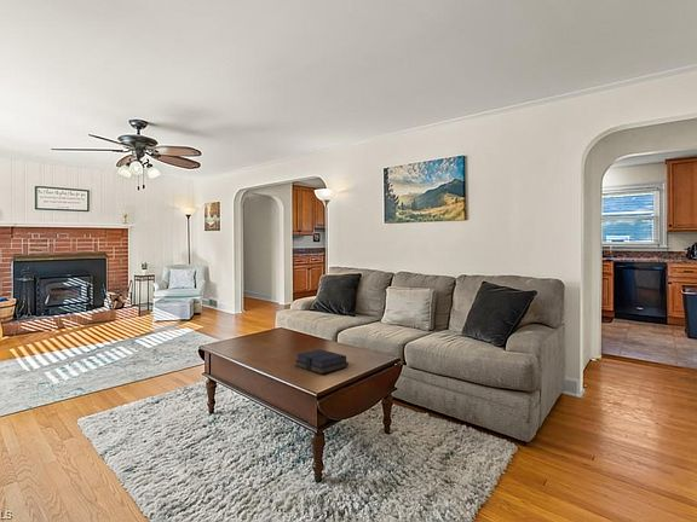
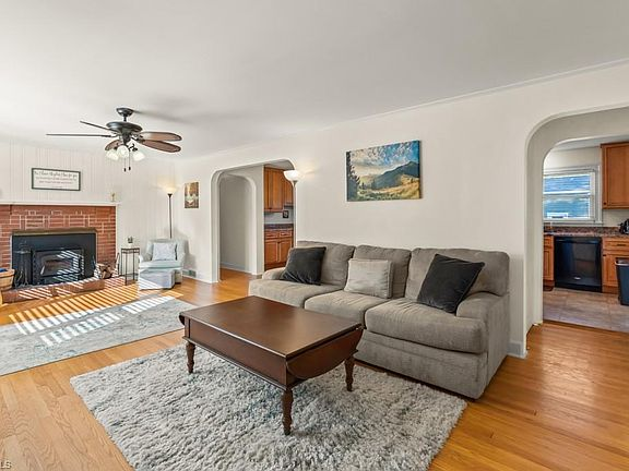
- book (321, 360)
